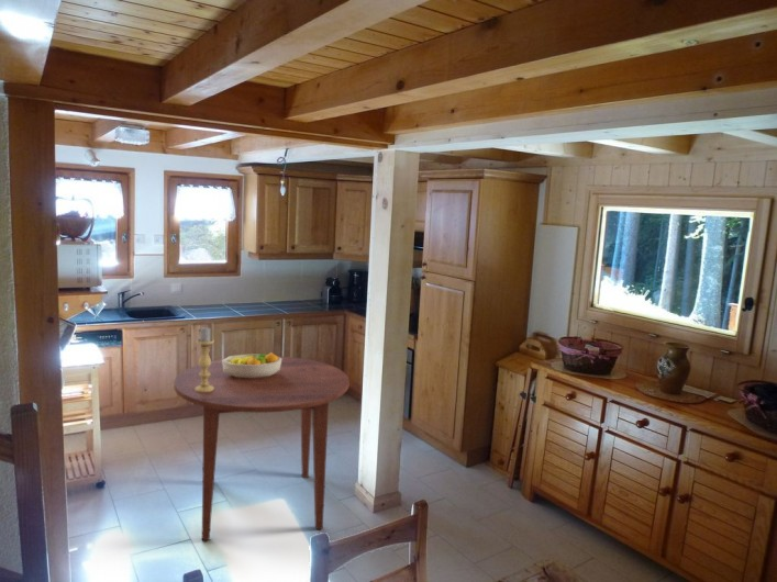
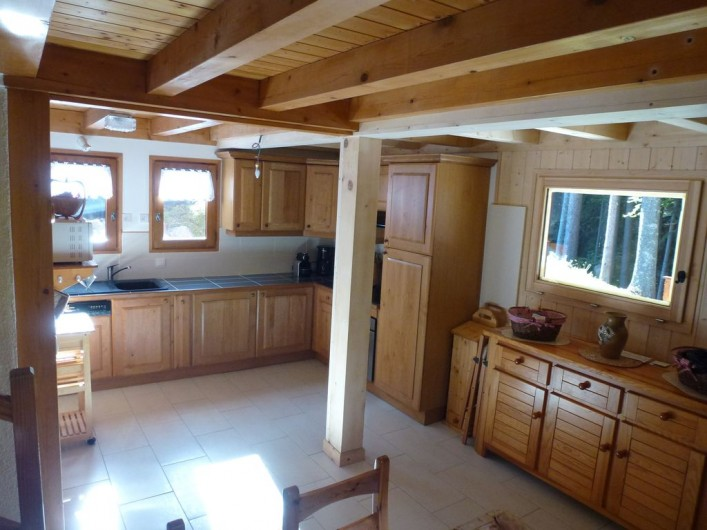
- dining table (262, 412)
- candle holder (204, 357)
- fruit bowl (252, 362)
